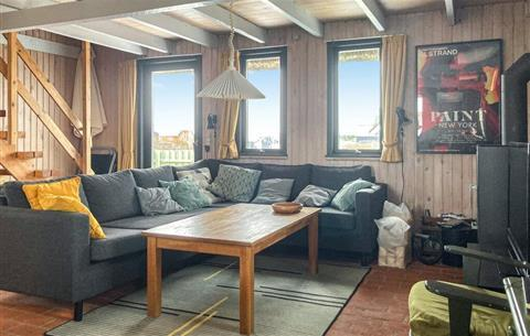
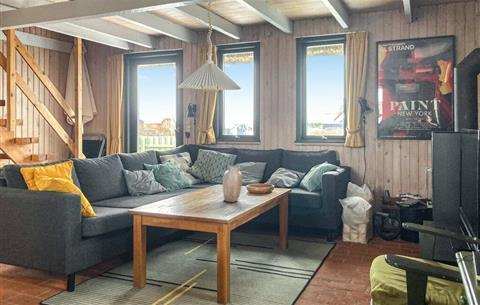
+ vase (232, 183)
